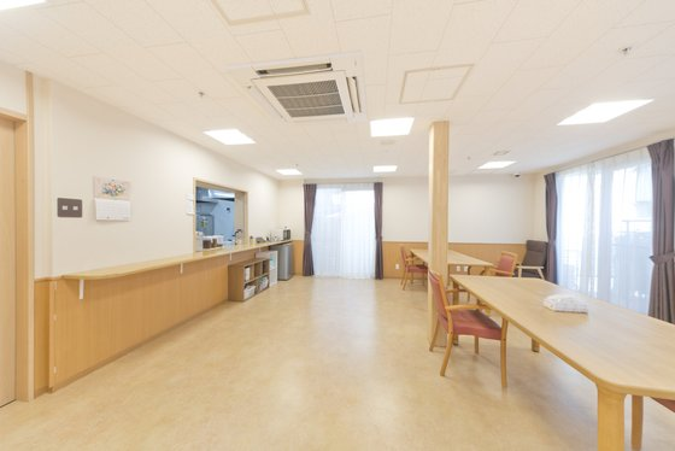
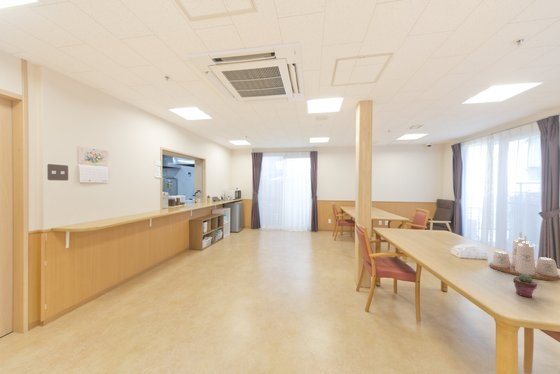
+ potted succulent (524, 284)
+ condiment set (522, 252)
